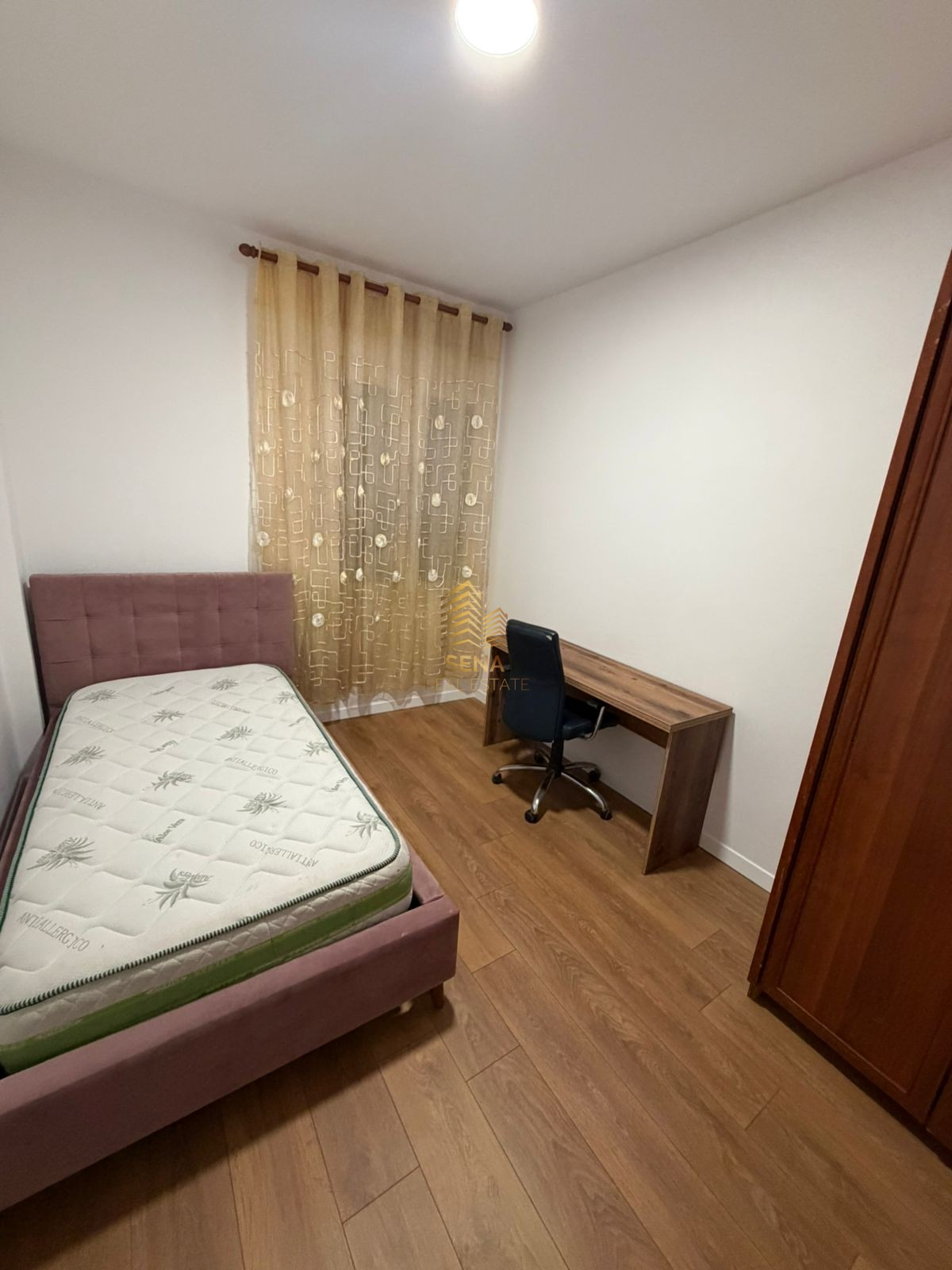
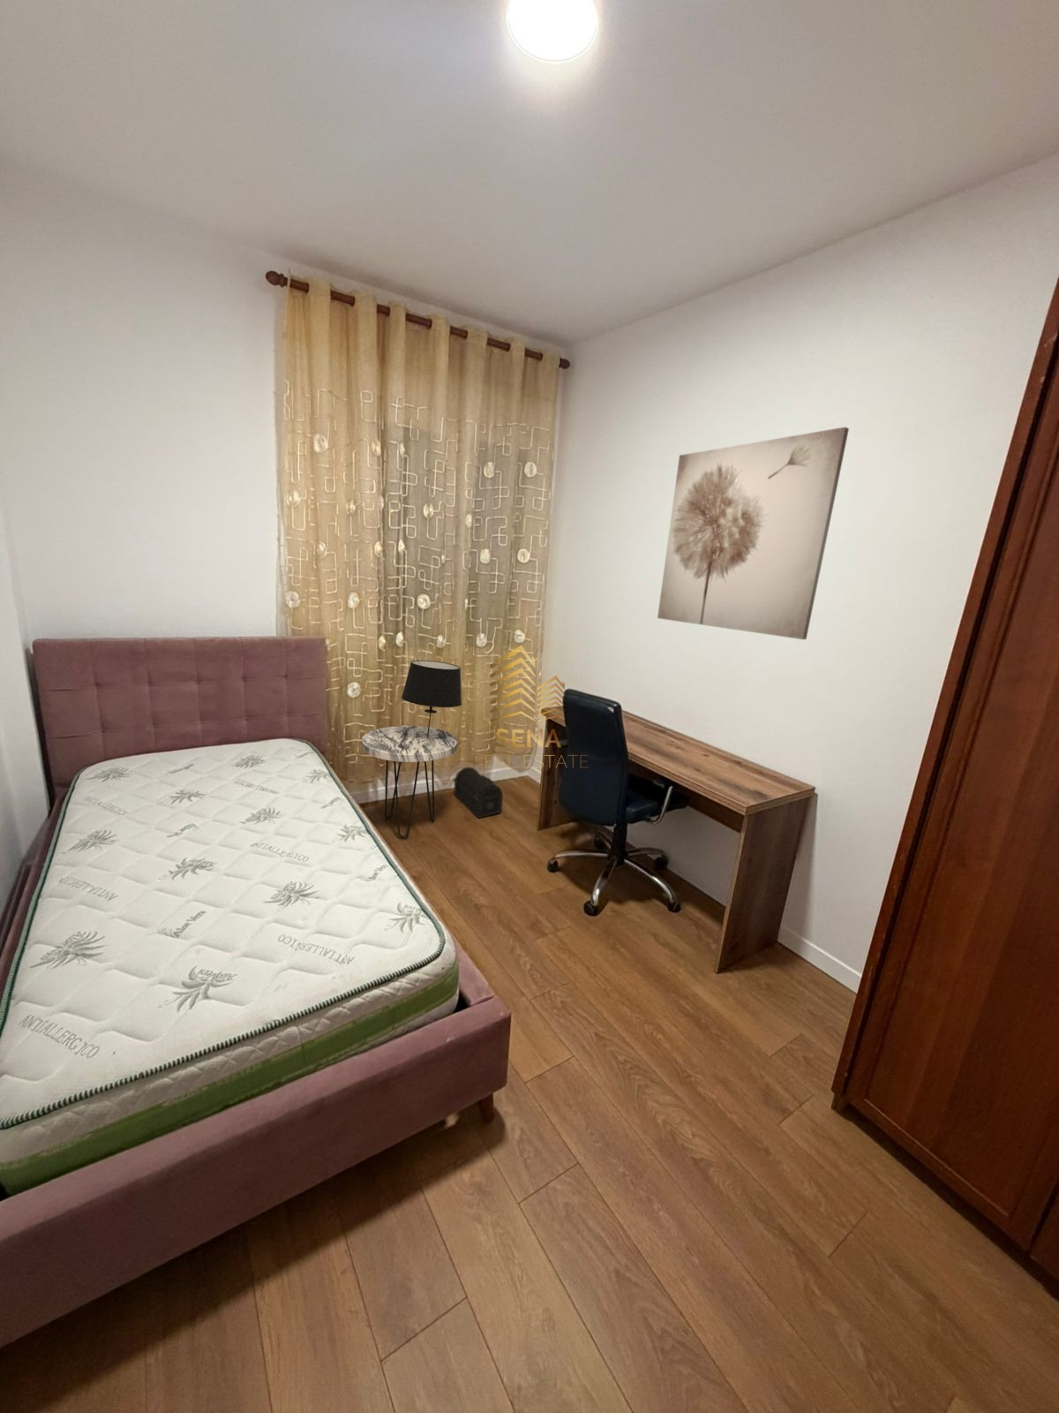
+ side table (414, 783)
+ table lamp (429, 701)
+ wall art (736, 538)
+ treasure chest (478, 790)
